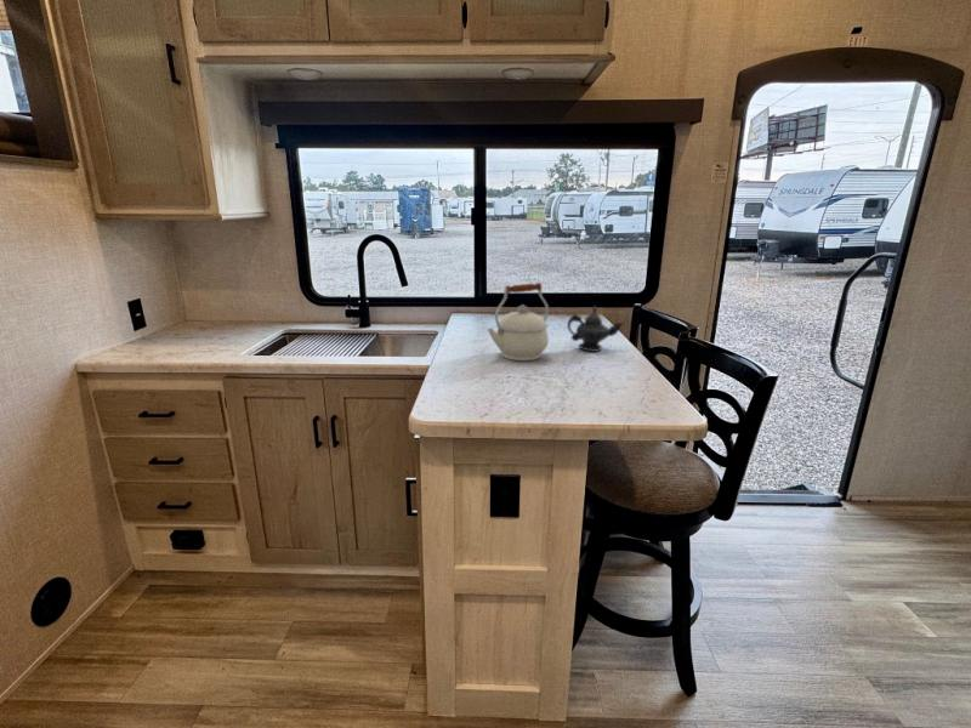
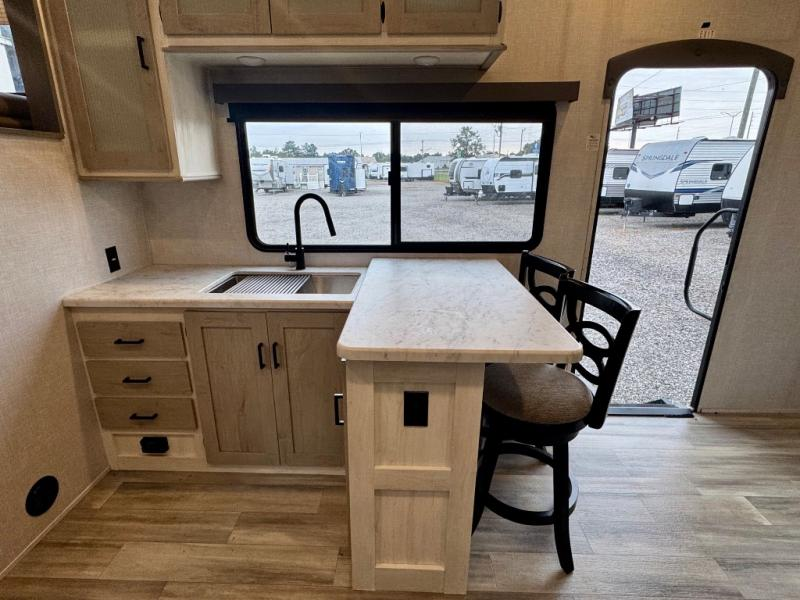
- teapot (594, 328)
- kettle (518, 320)
